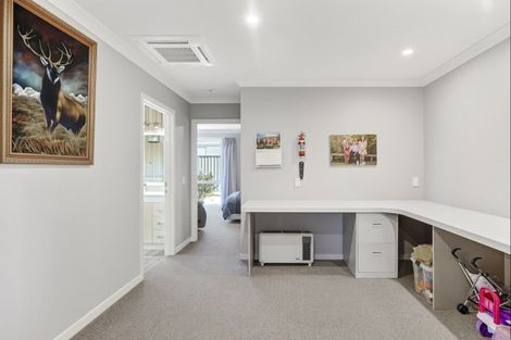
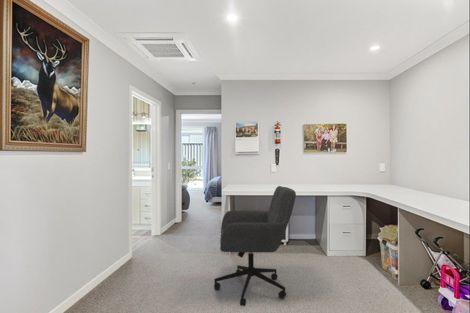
+ office chair (253, 237)
